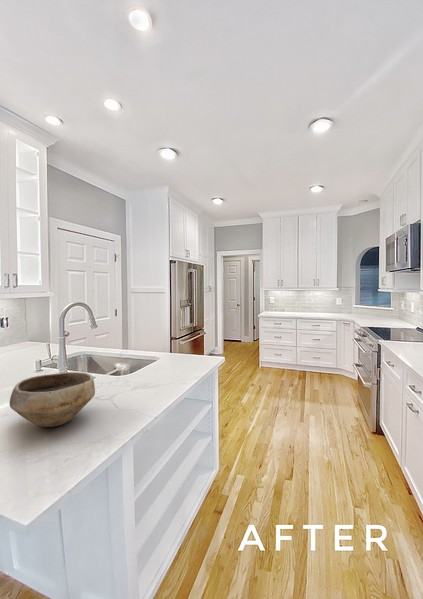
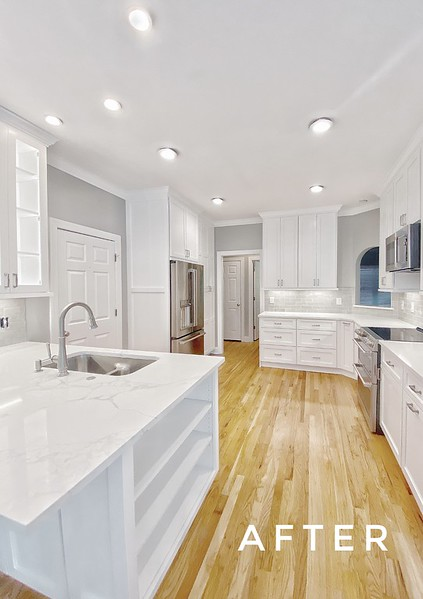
- bowl (55, 400)
